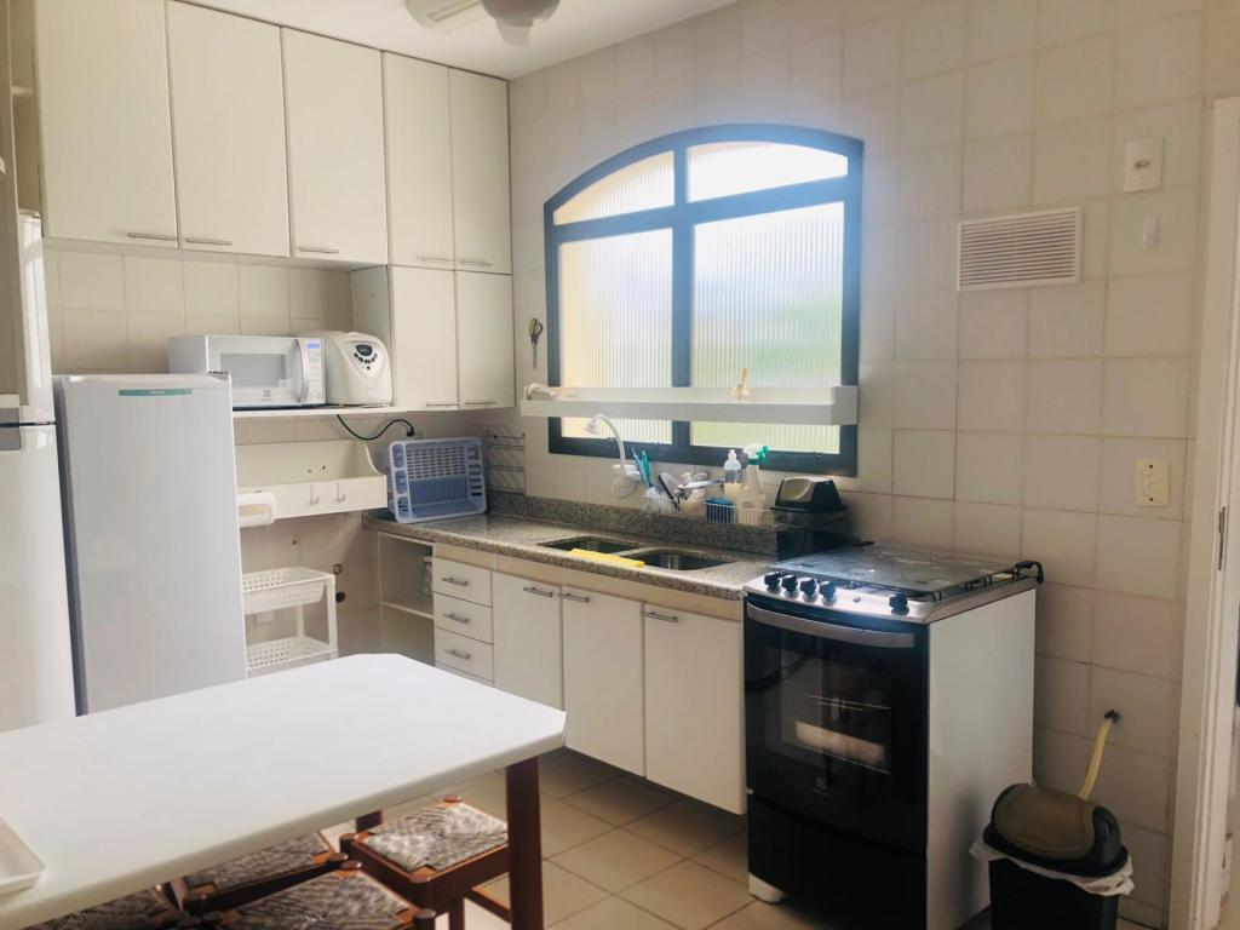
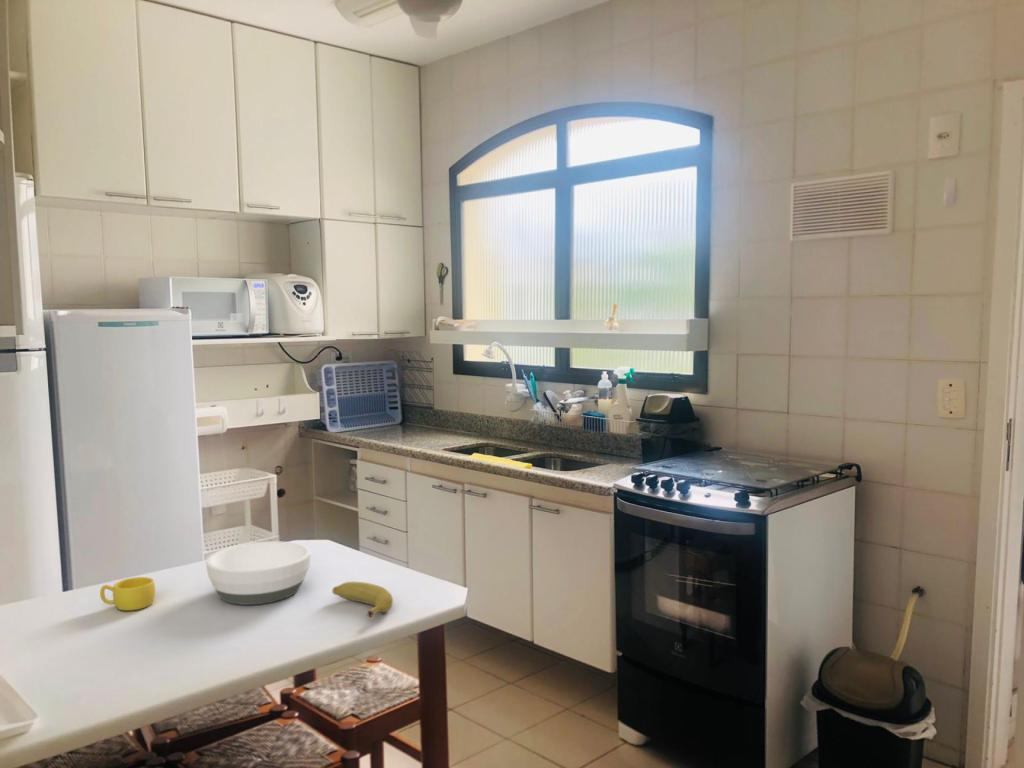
+ cup (127, 594)
+ bowl (259, 573)
+ banana (360, 598)
